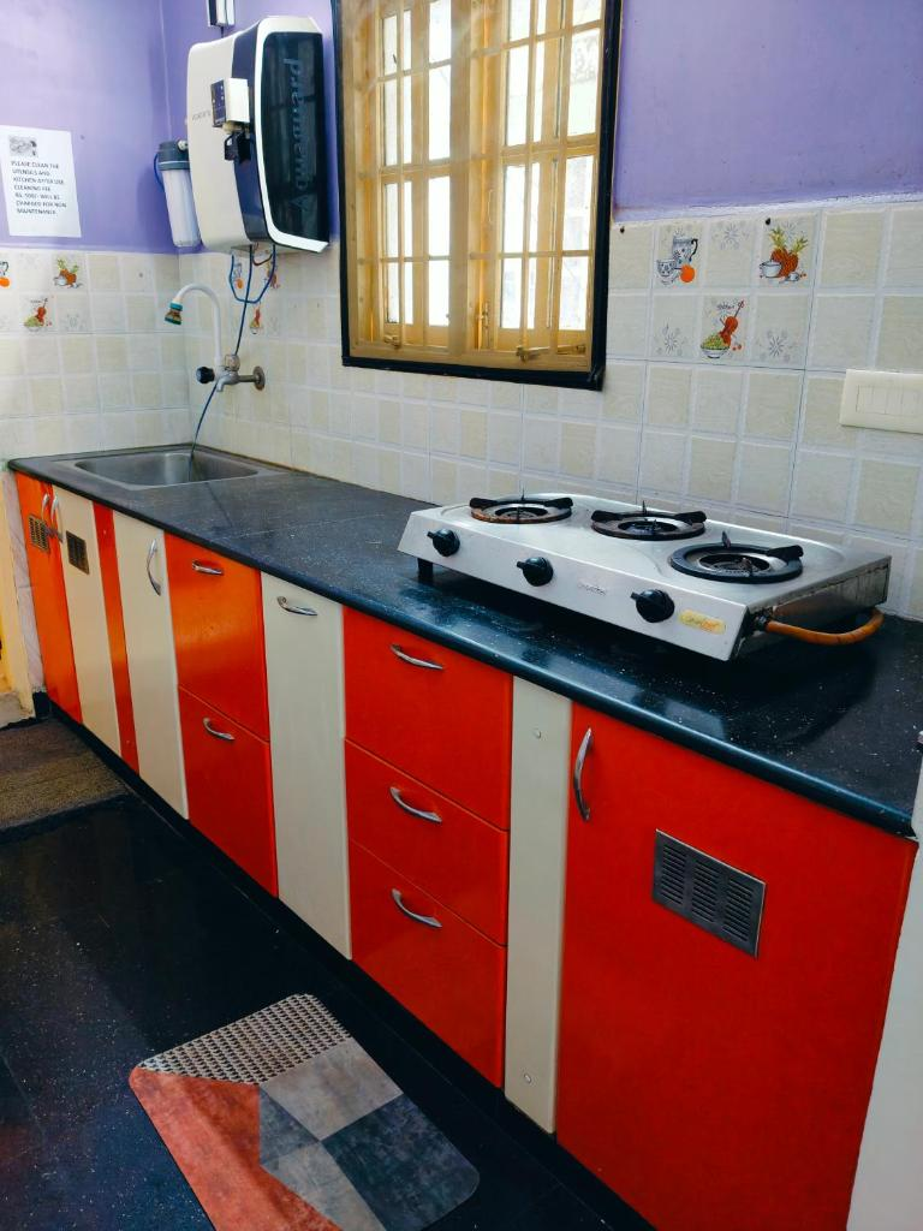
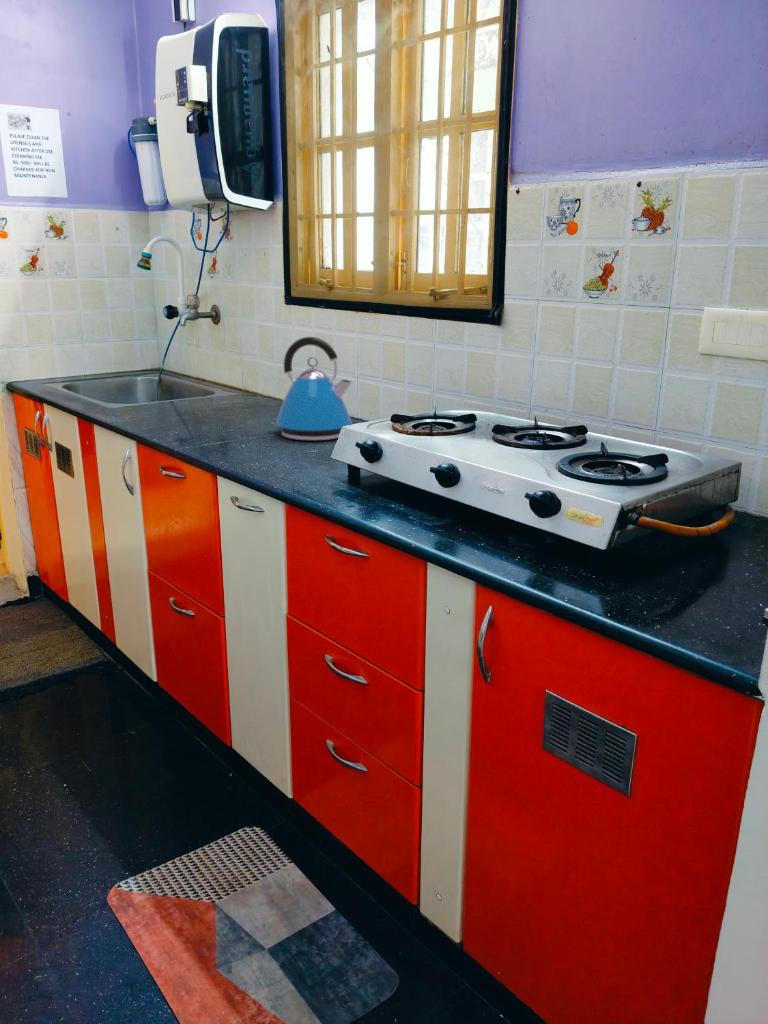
+ kettle (310, 386)
